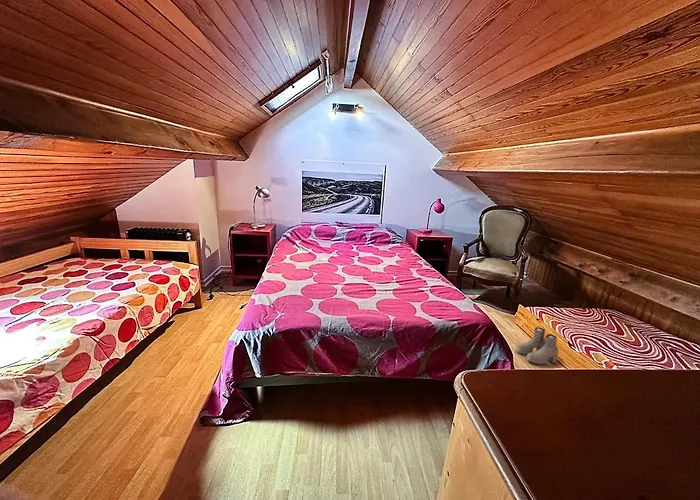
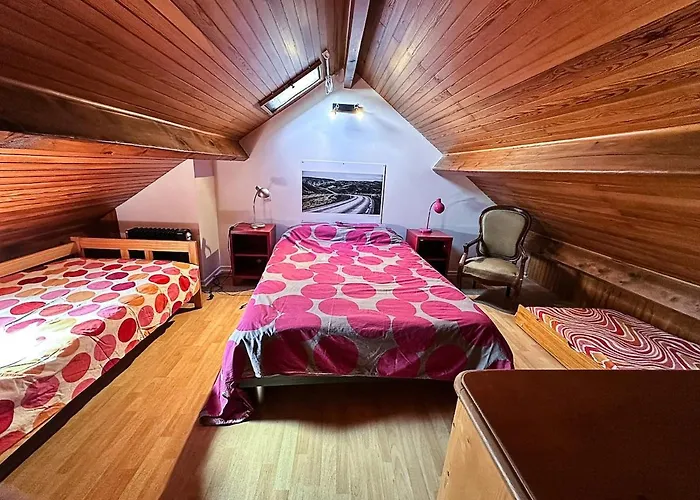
- boots (538, 344)
